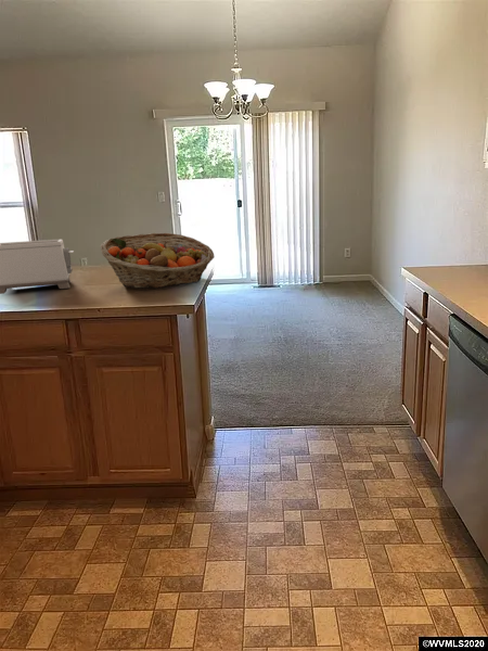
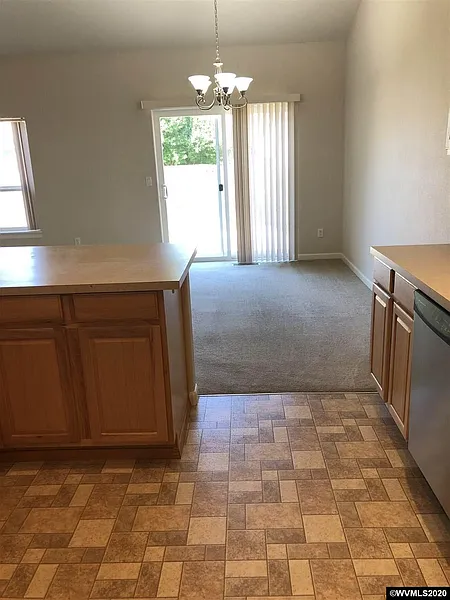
- toaster (35, 265)
- fruit basket (158, 258)
